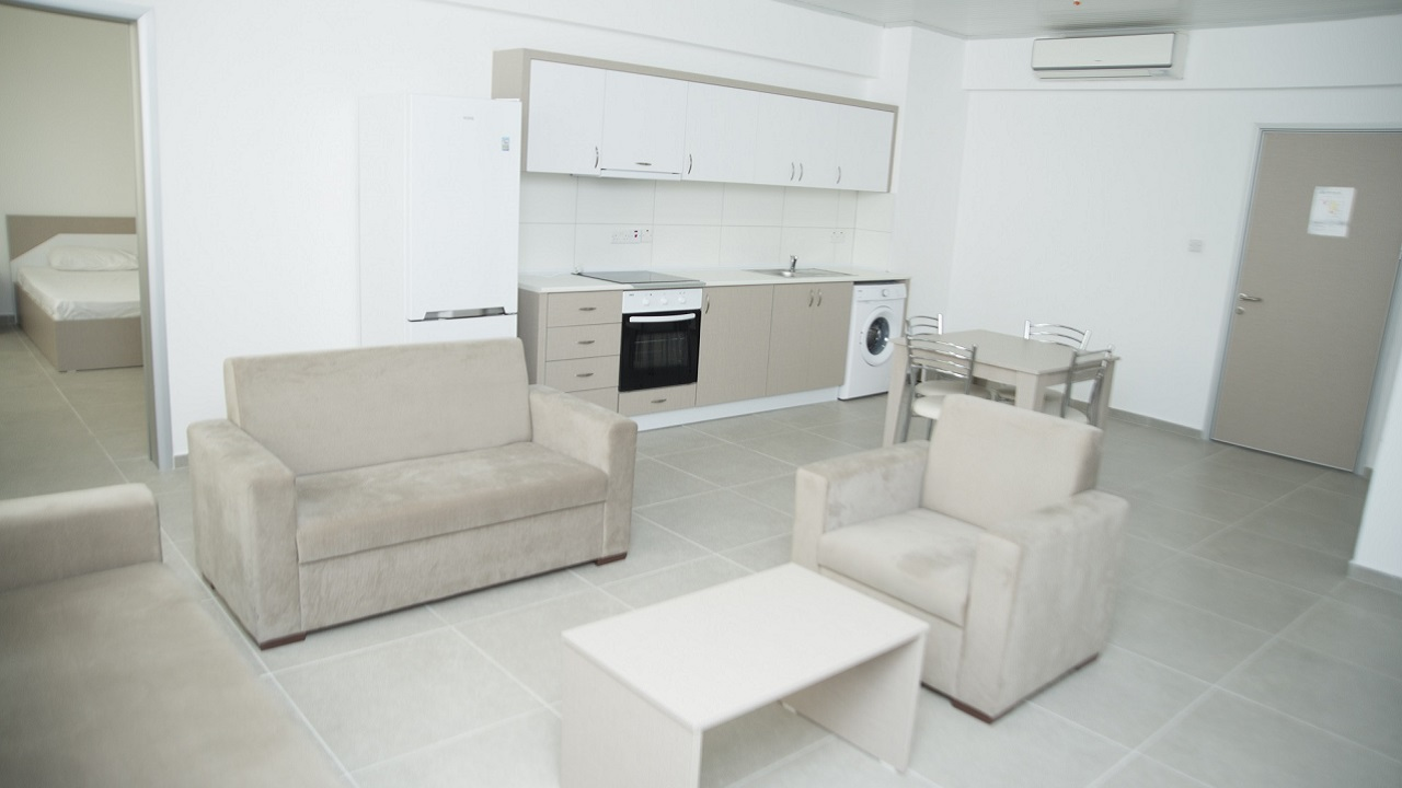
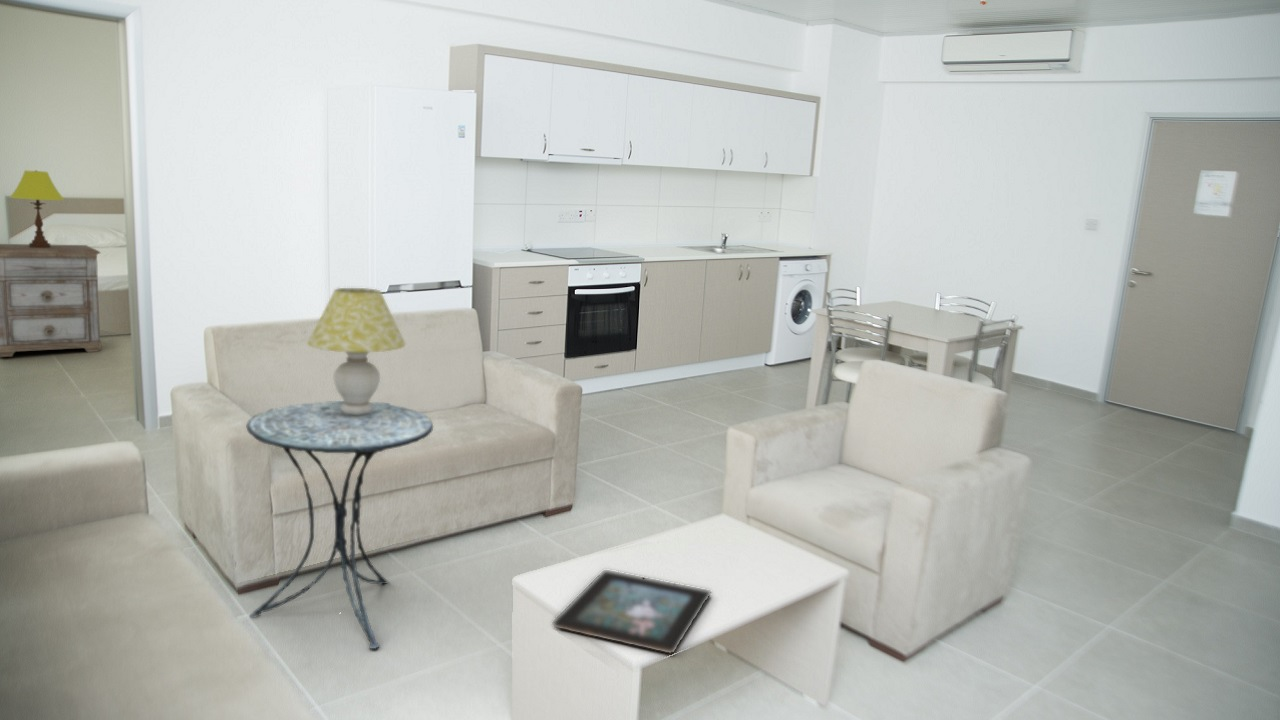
+ table lamp (357, 352)
+ table lamp (38, 208)
+ side table (341, 519)
+ nightstand (43, 298)
+ decorative tray (635, 608)
